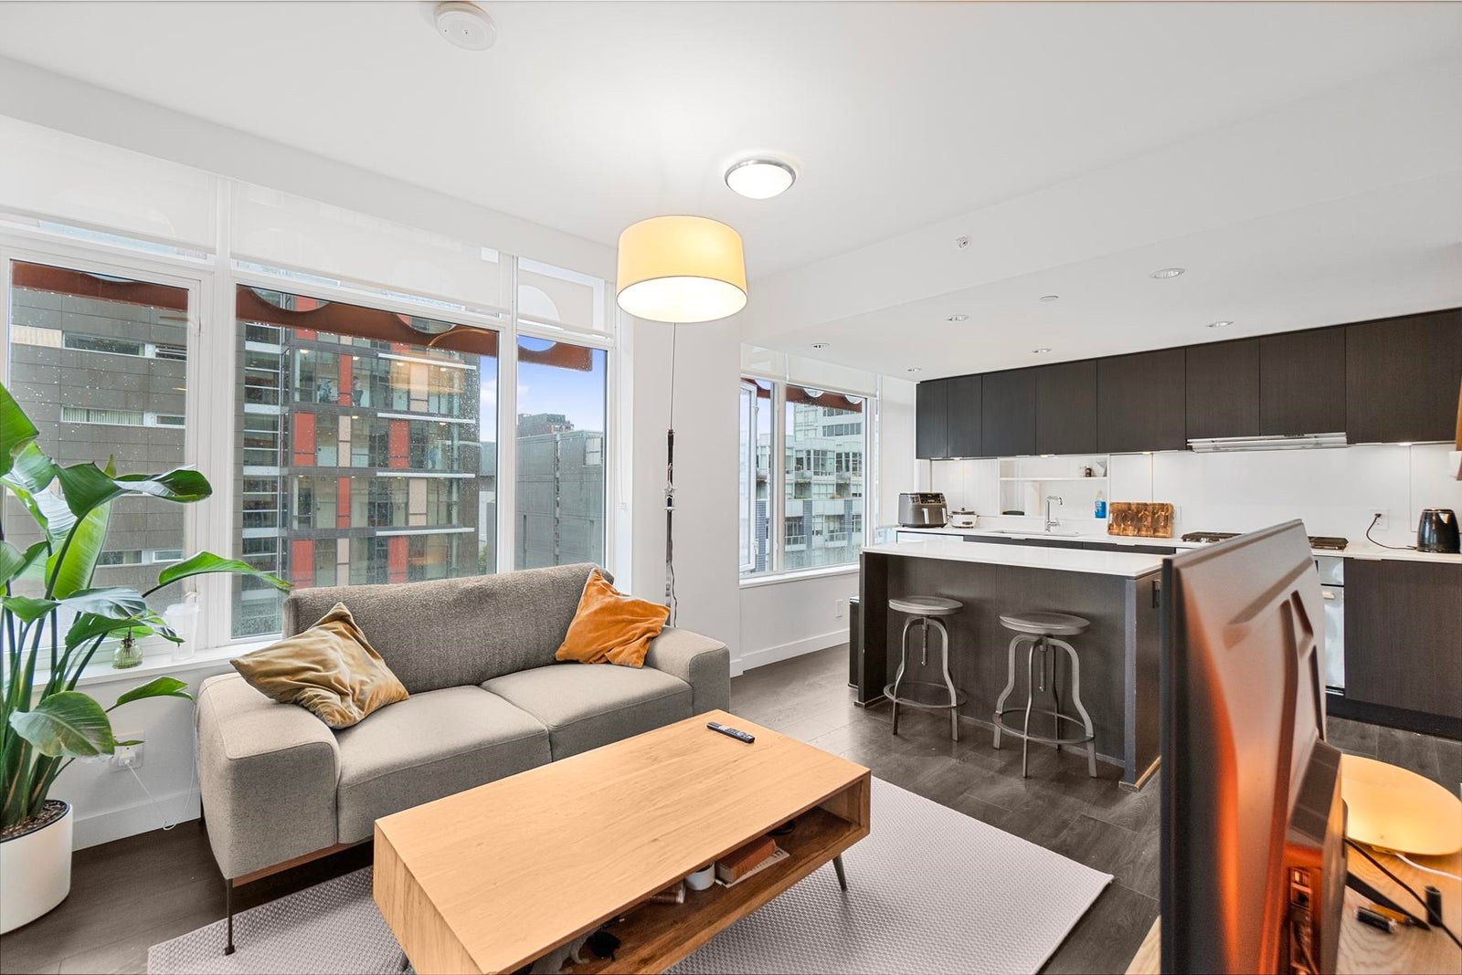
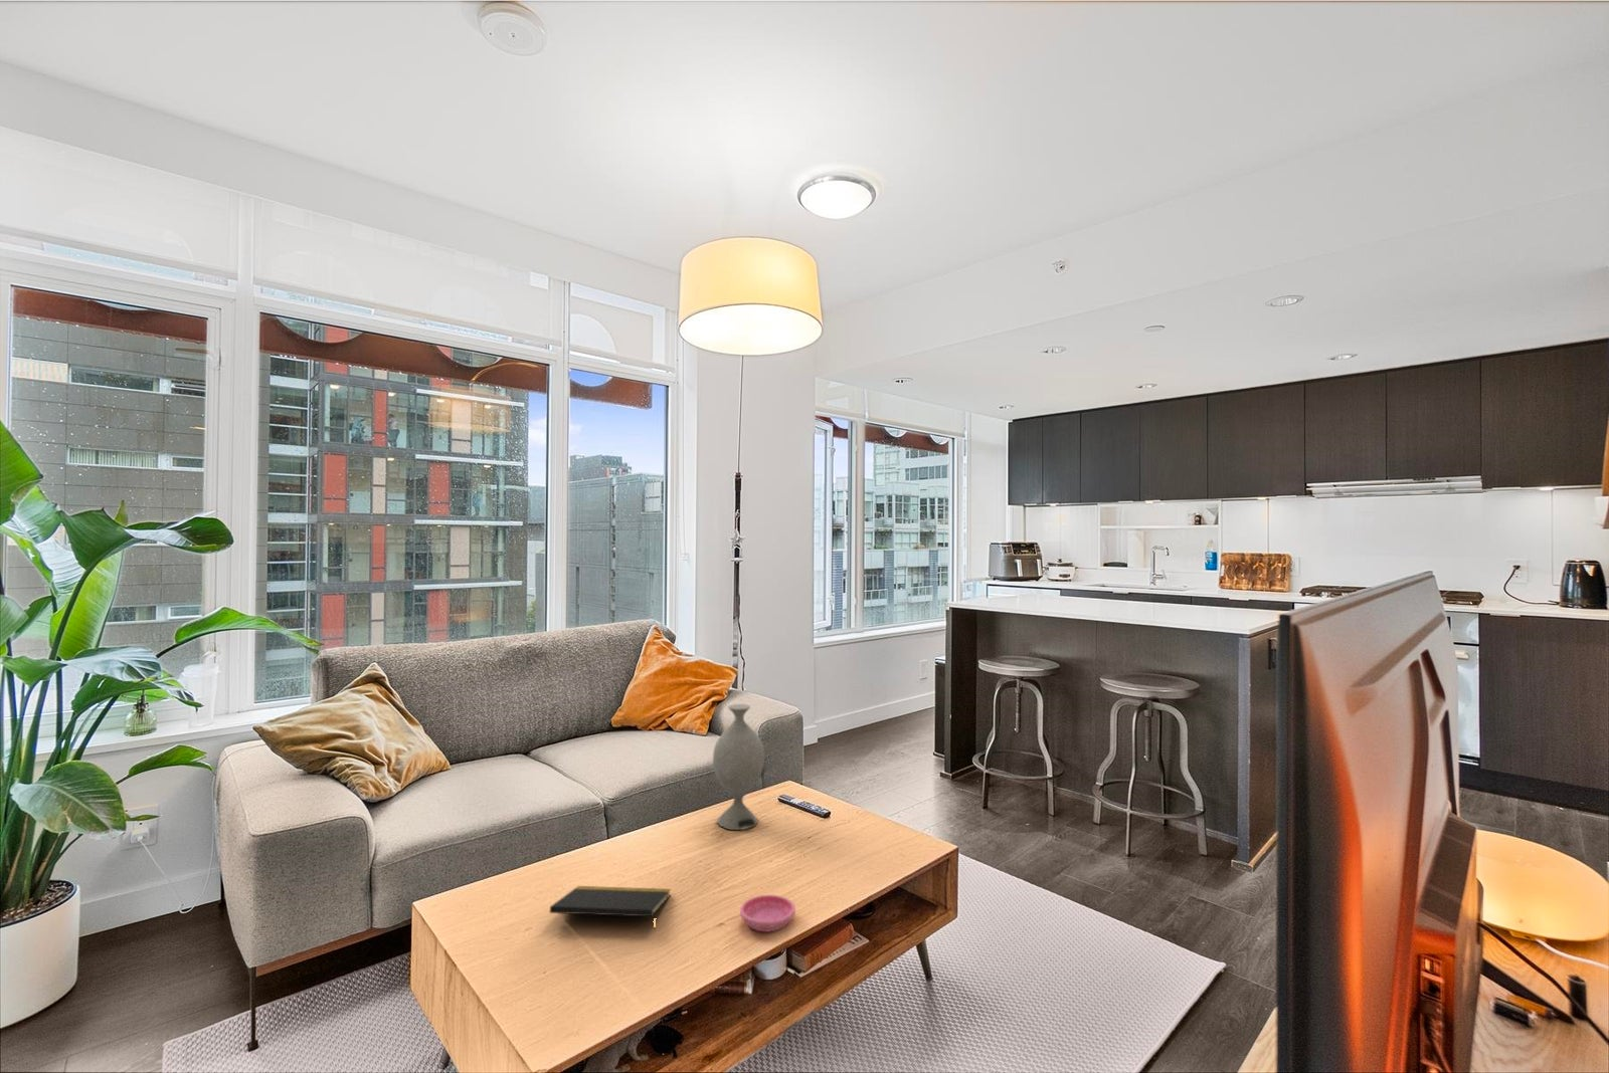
+ decorative vase (738, 764)
+ notepad (612, 901)
+ saucer (767, 914)
